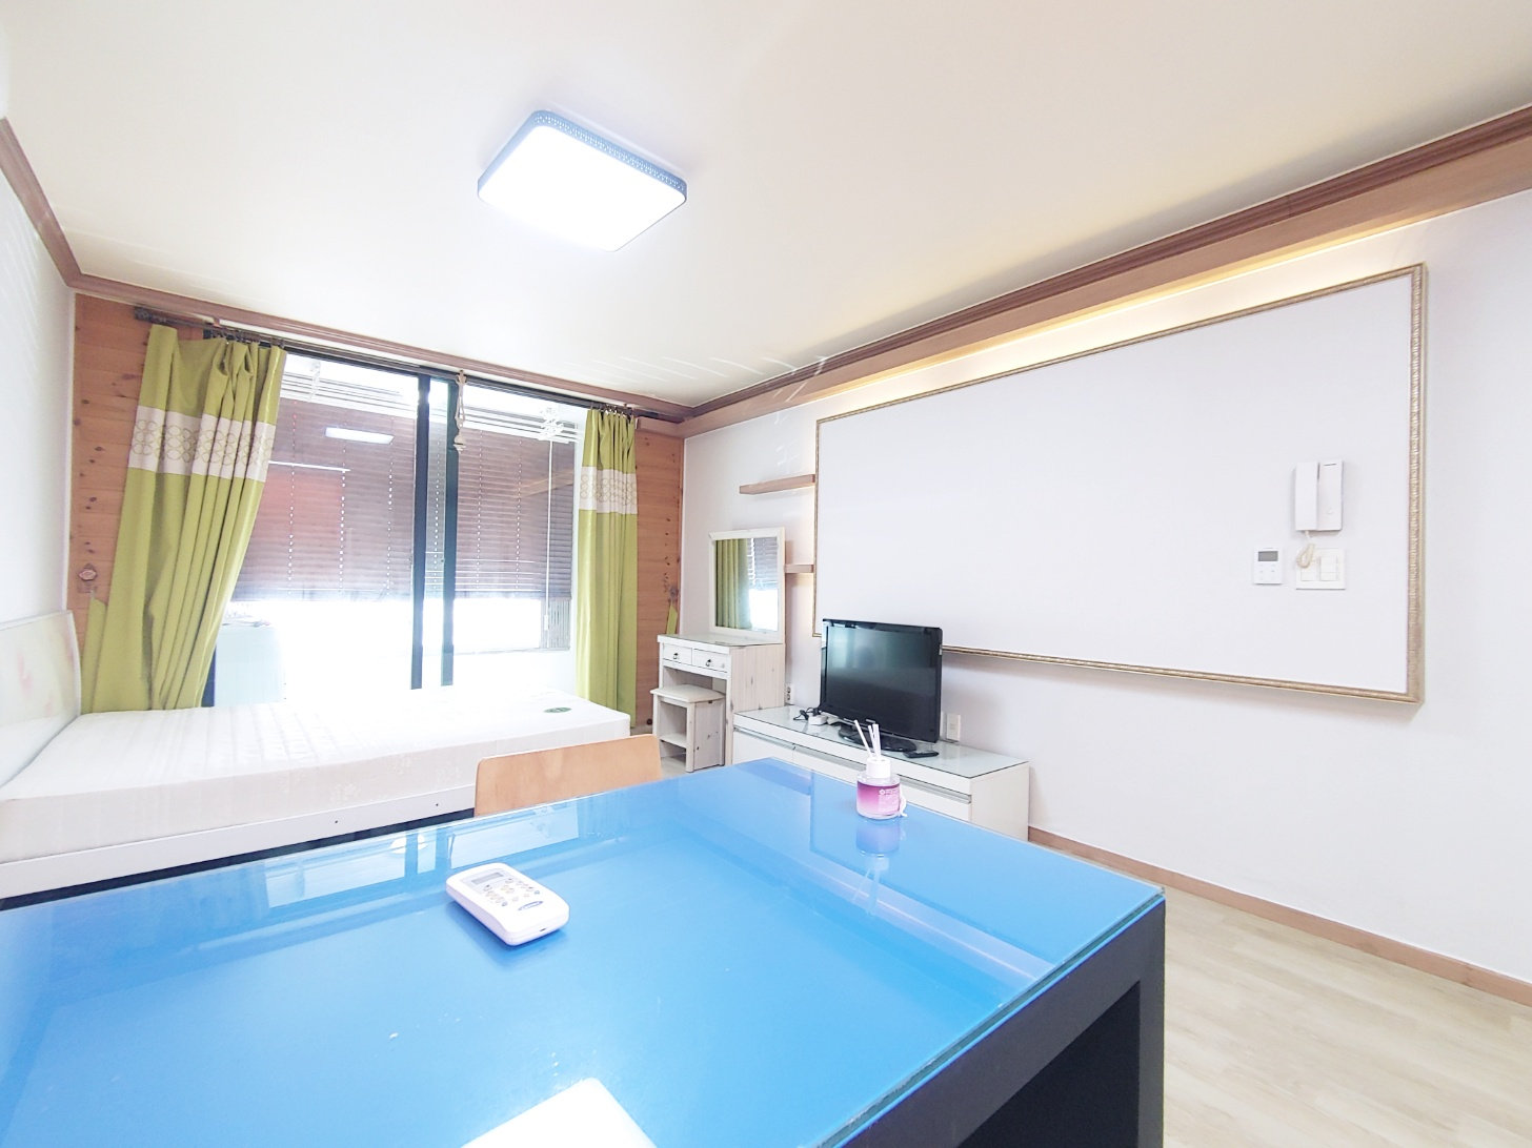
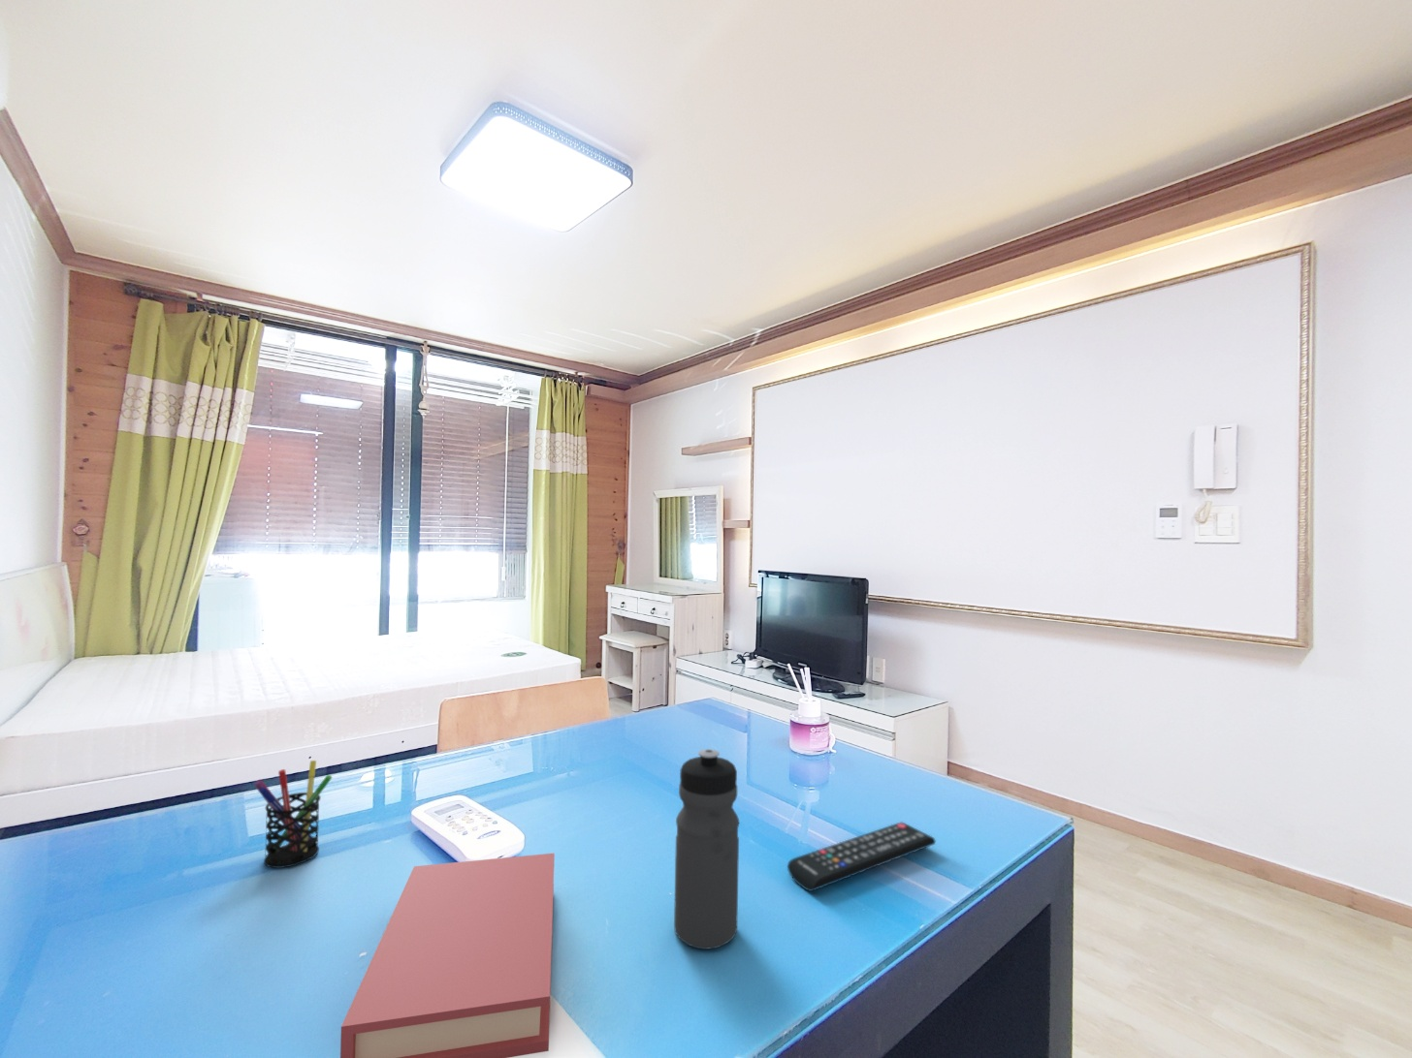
+ remote control (864, 855)
+ book (470, 944)
+ water bottle (707, 840)
+ pen holder (297, 809)
